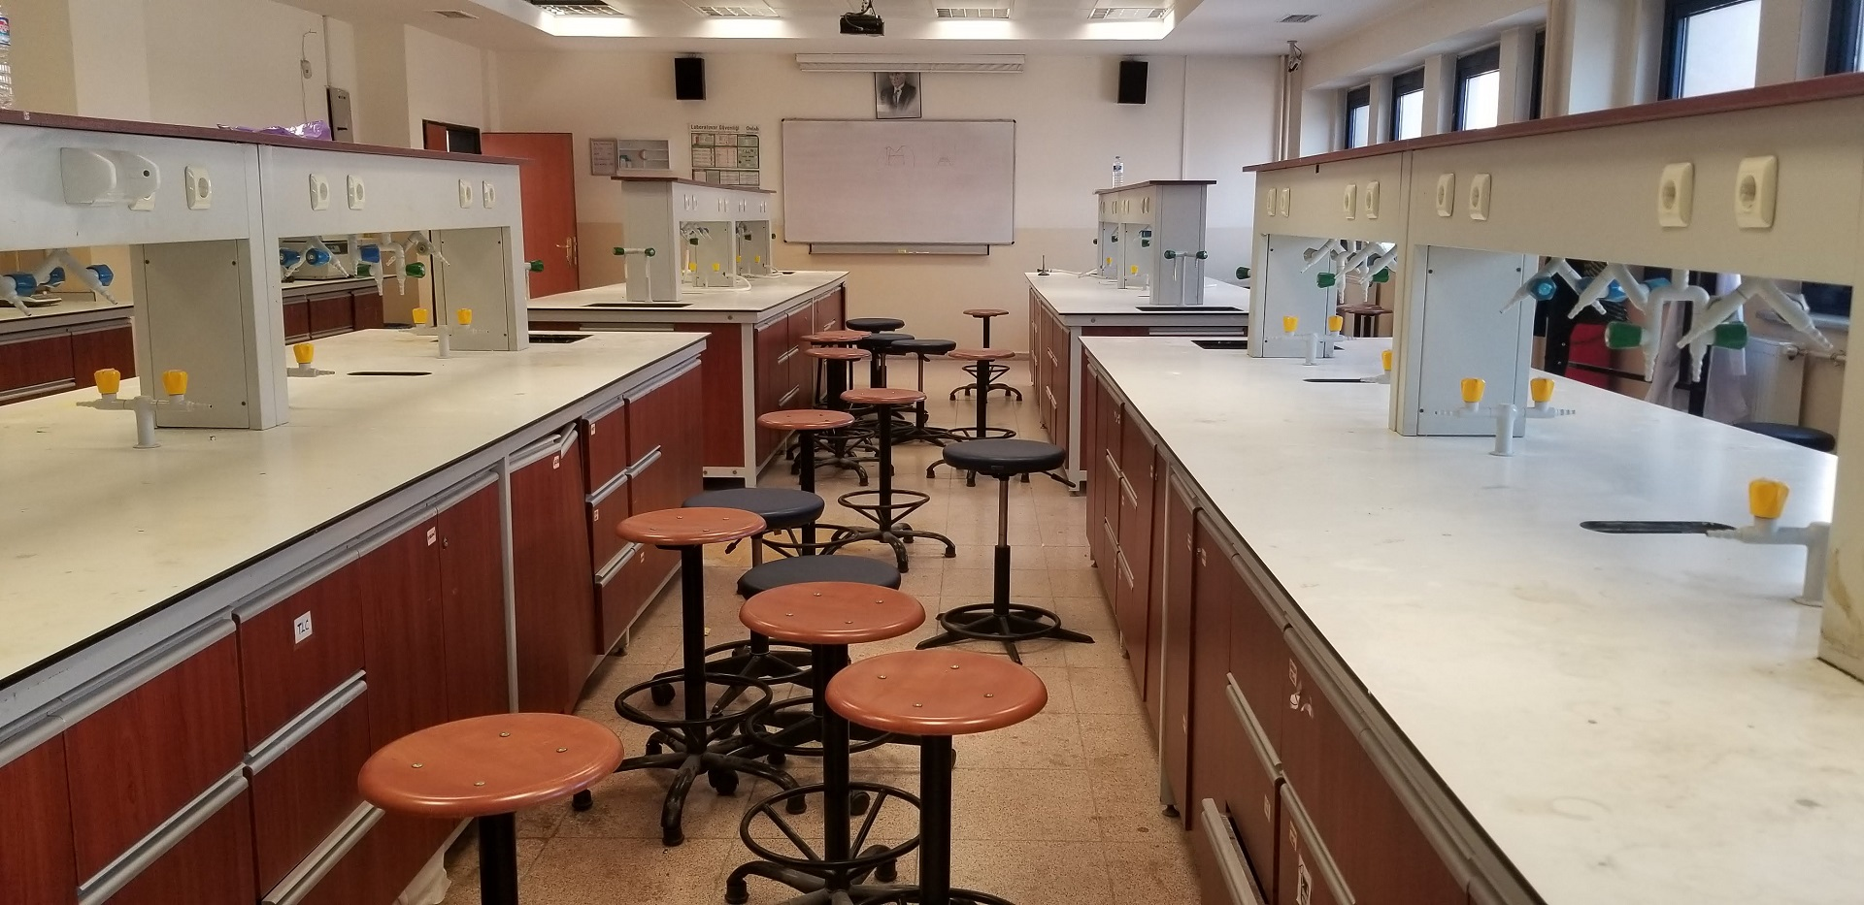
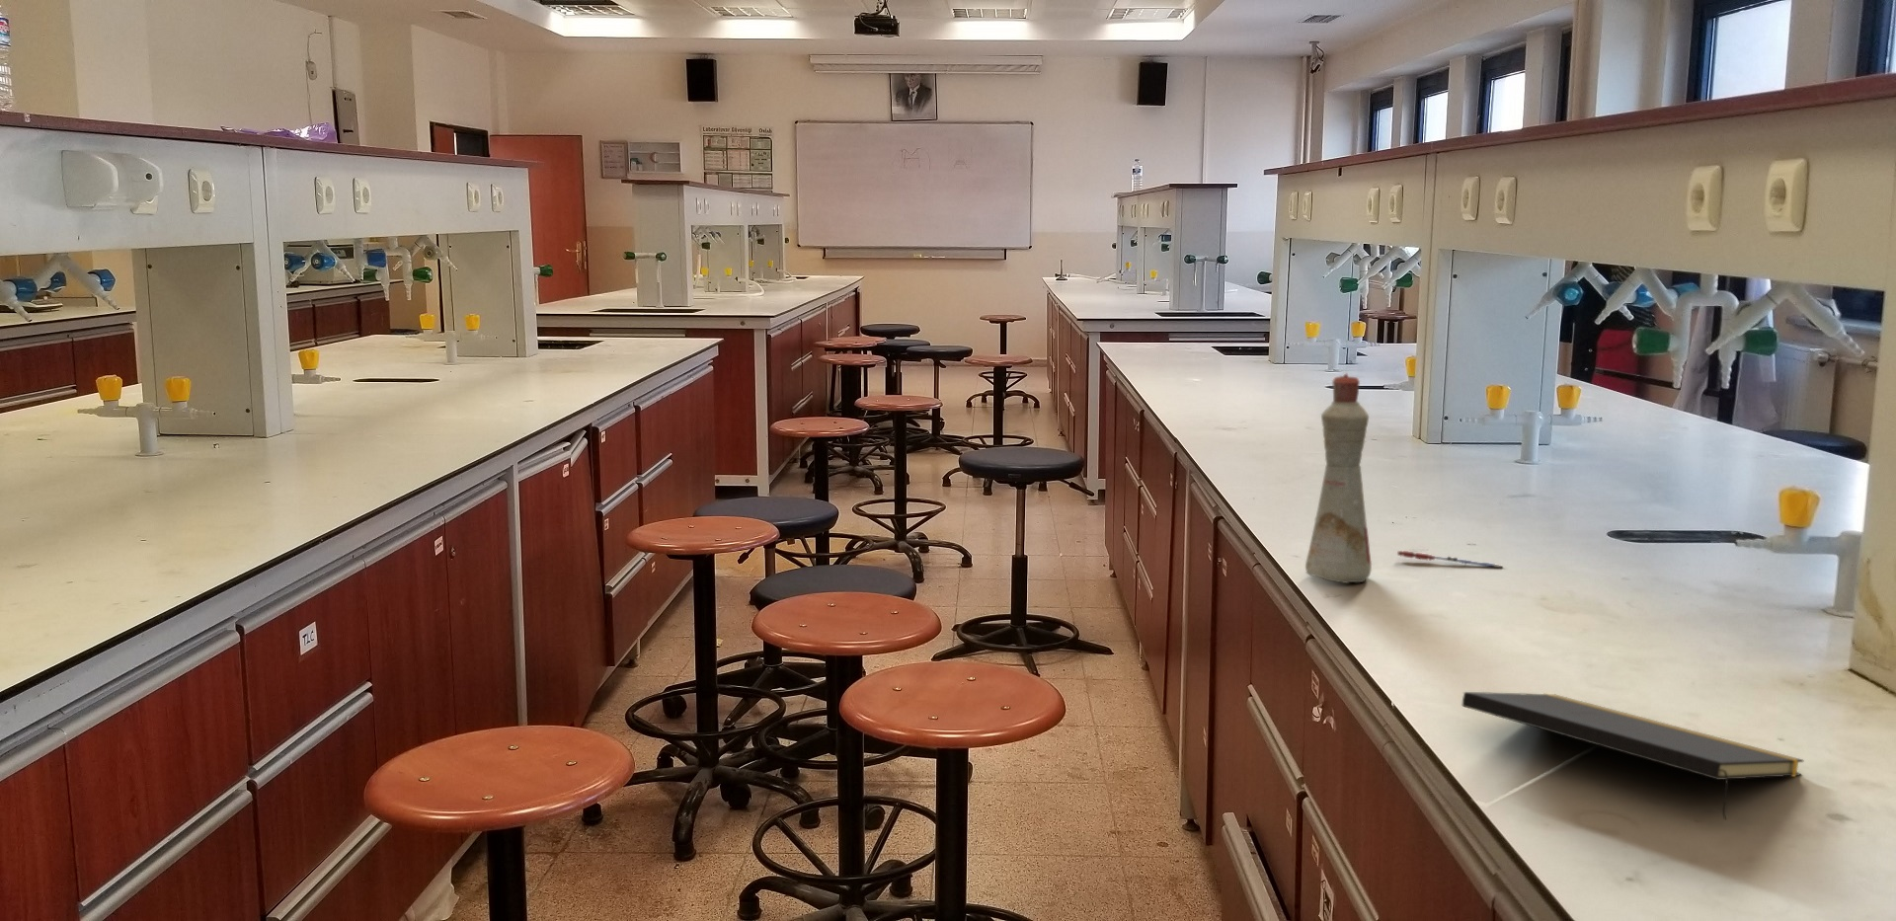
+ notepad (1626, 731)
+ bottle (1341, 476)
+ pen (1449, 558)
